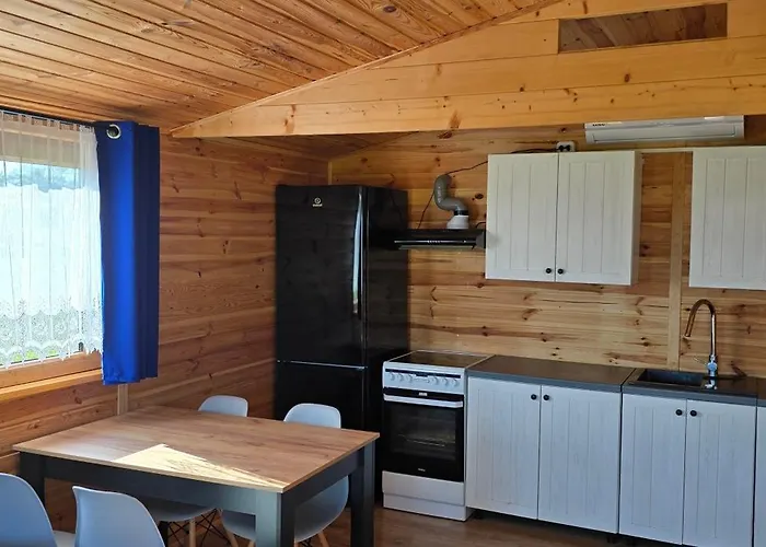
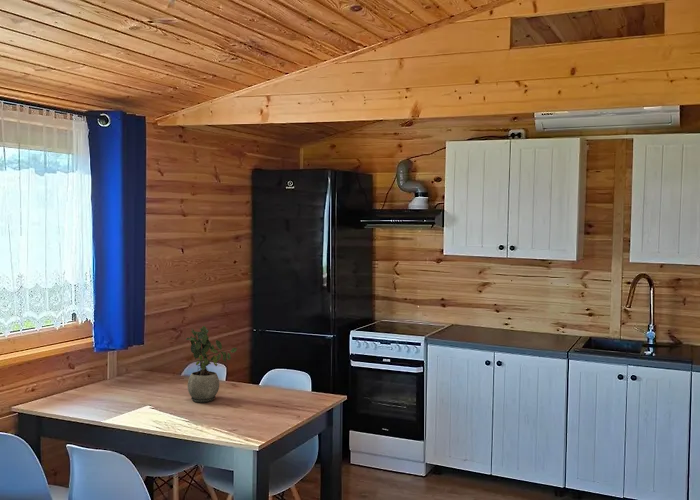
+ potted plant (209, 363)
